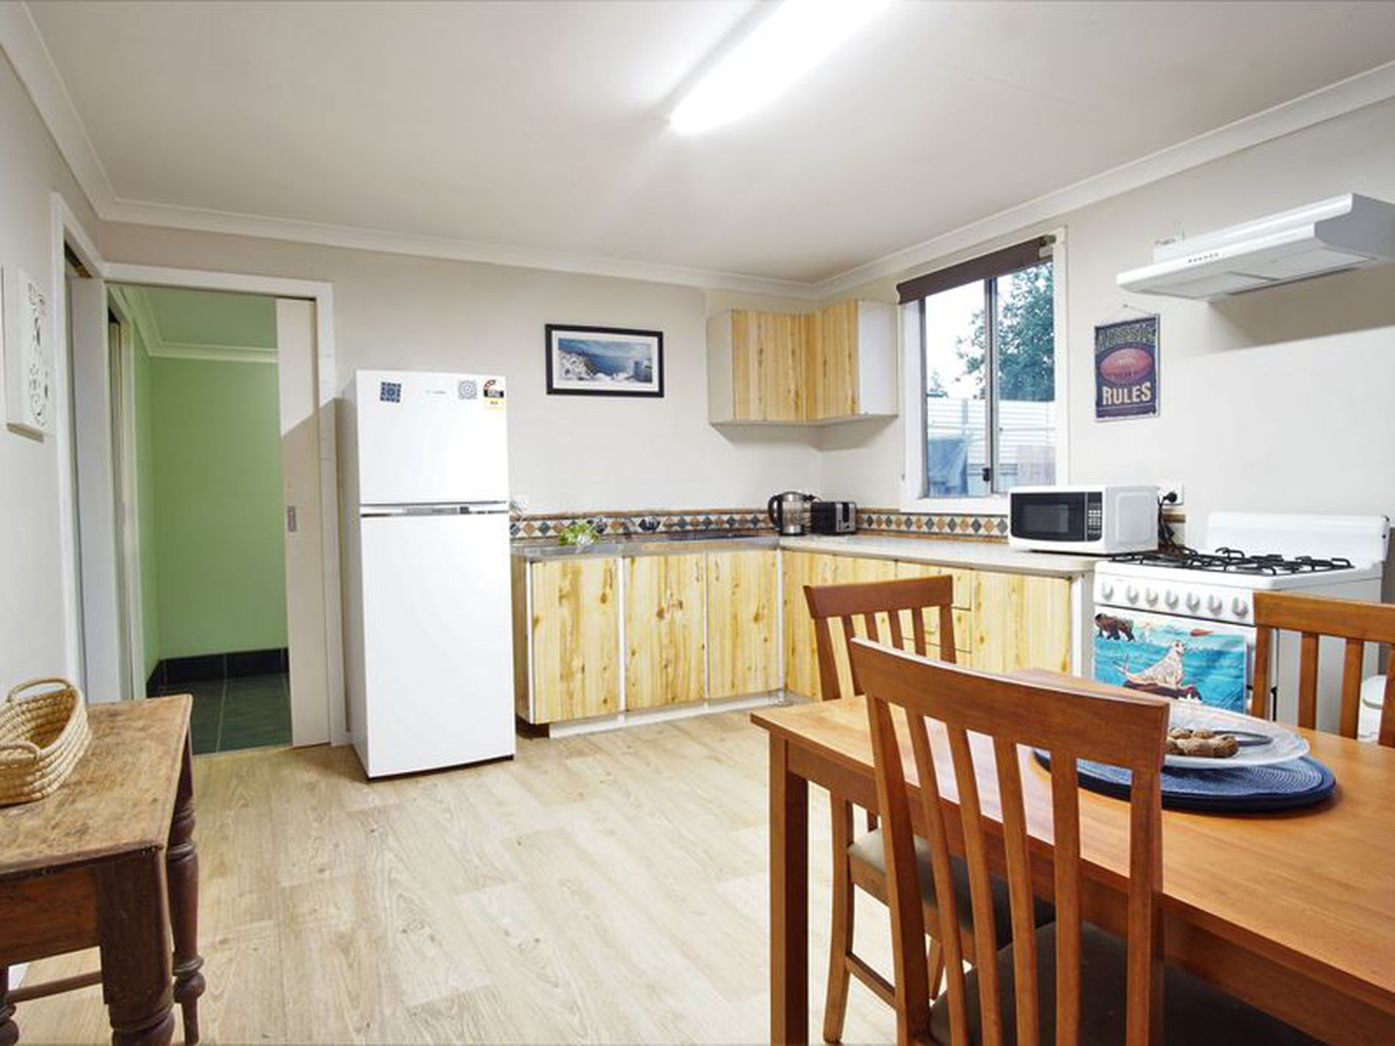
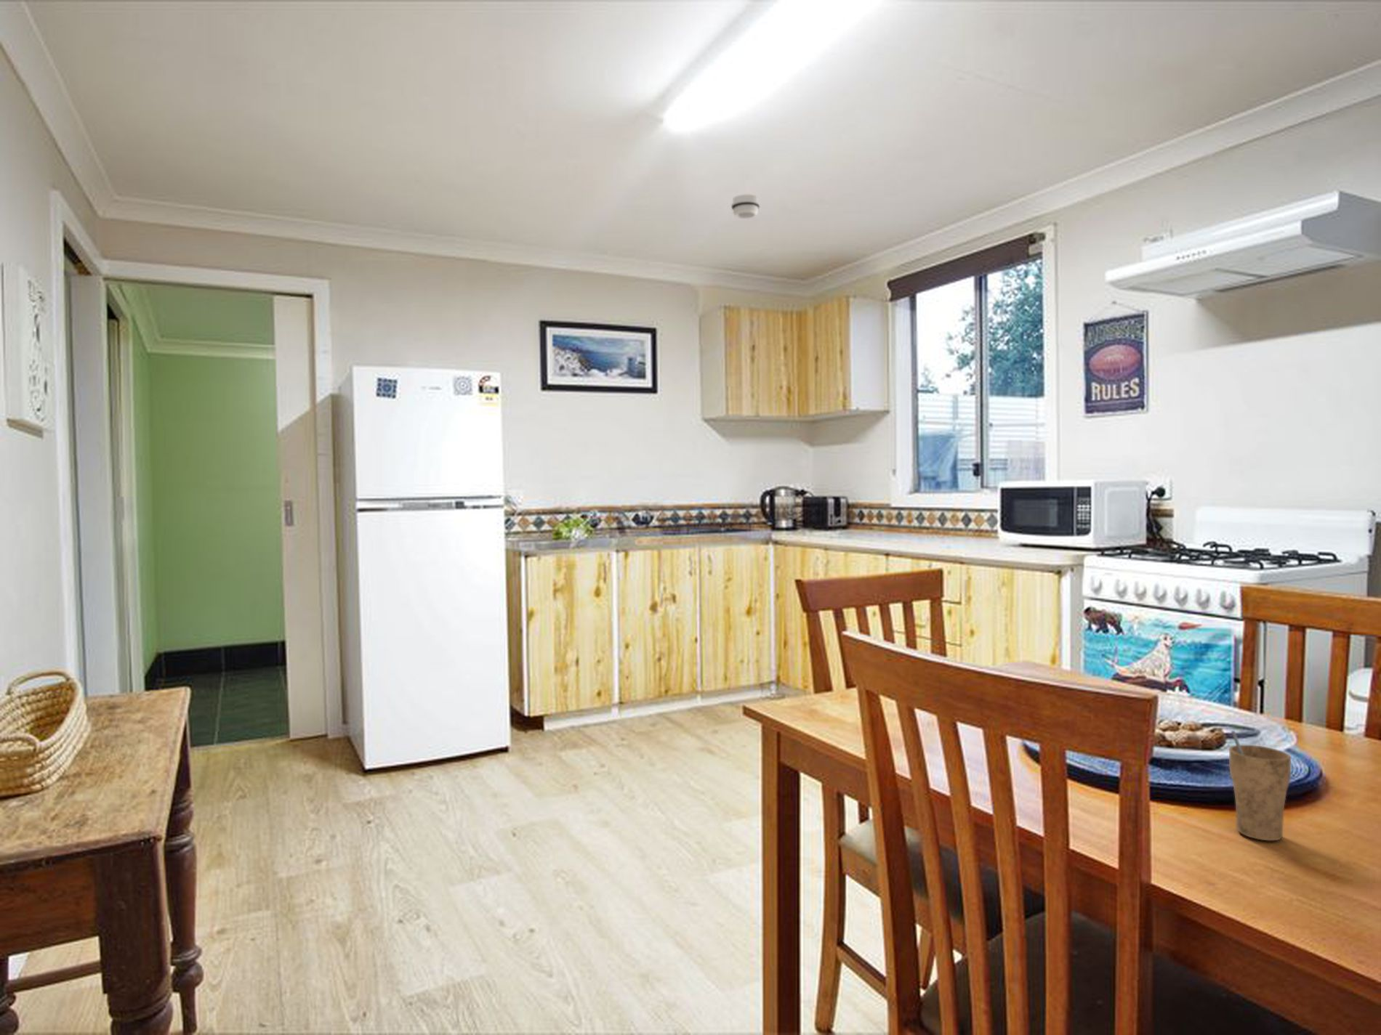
+ cup (1259, 783)
+ smoke detector (745, 207)
